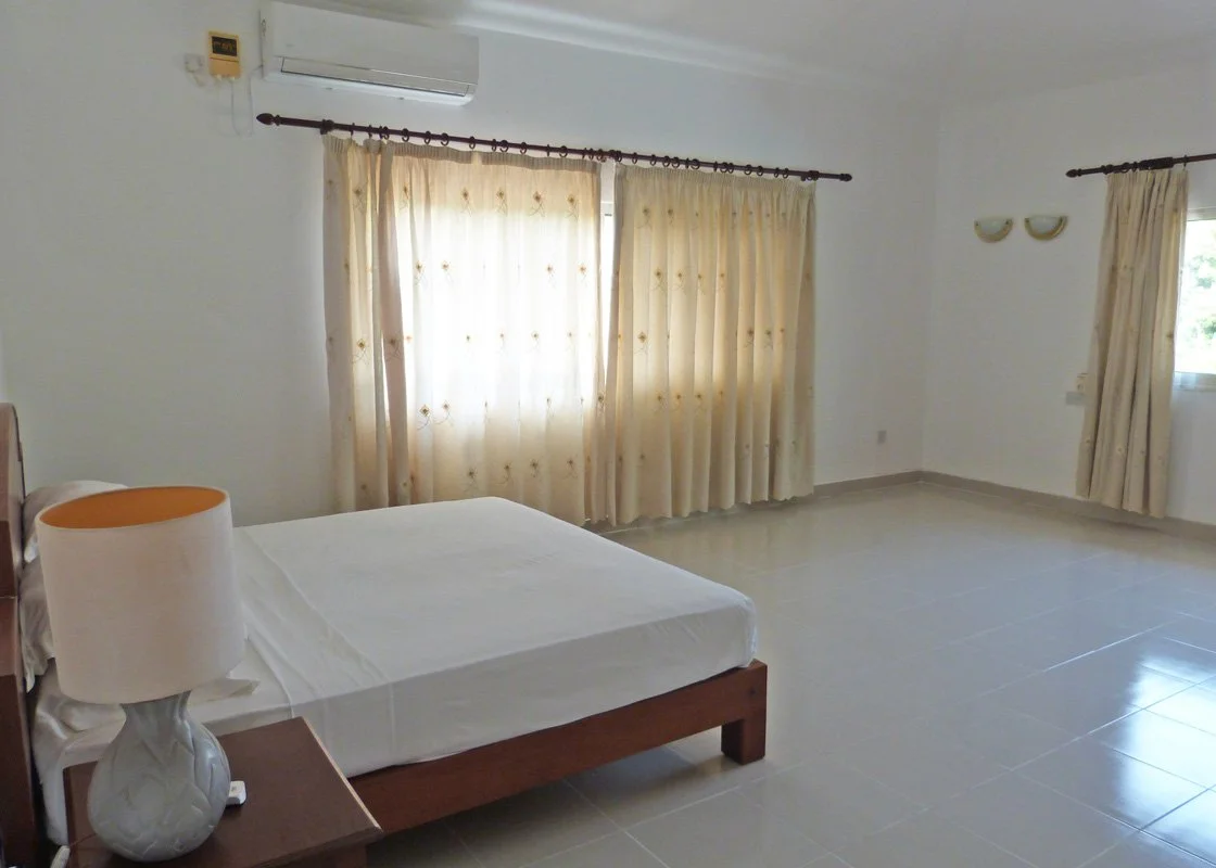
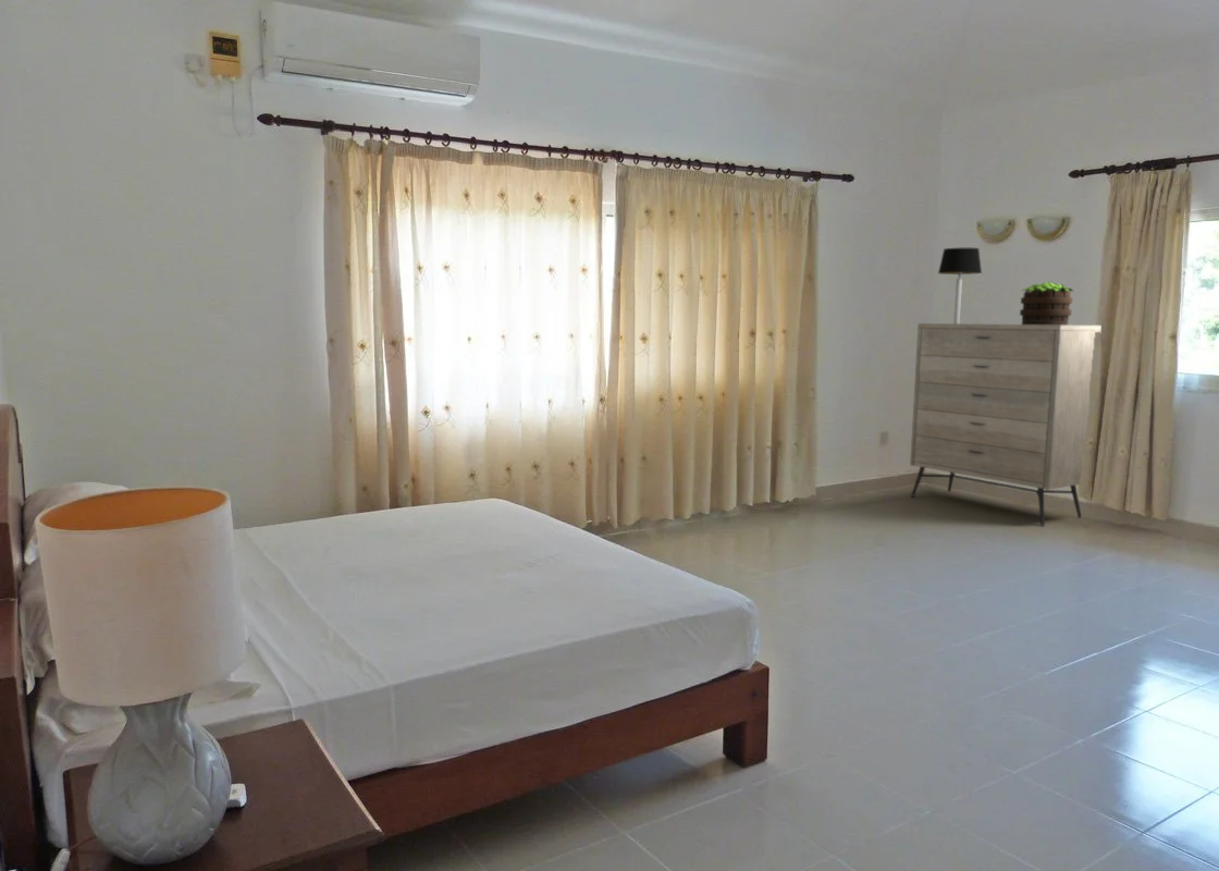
+ table lamp (959, 285)
+ dresser (998, 416)
+ potted plant (1046, 303)
